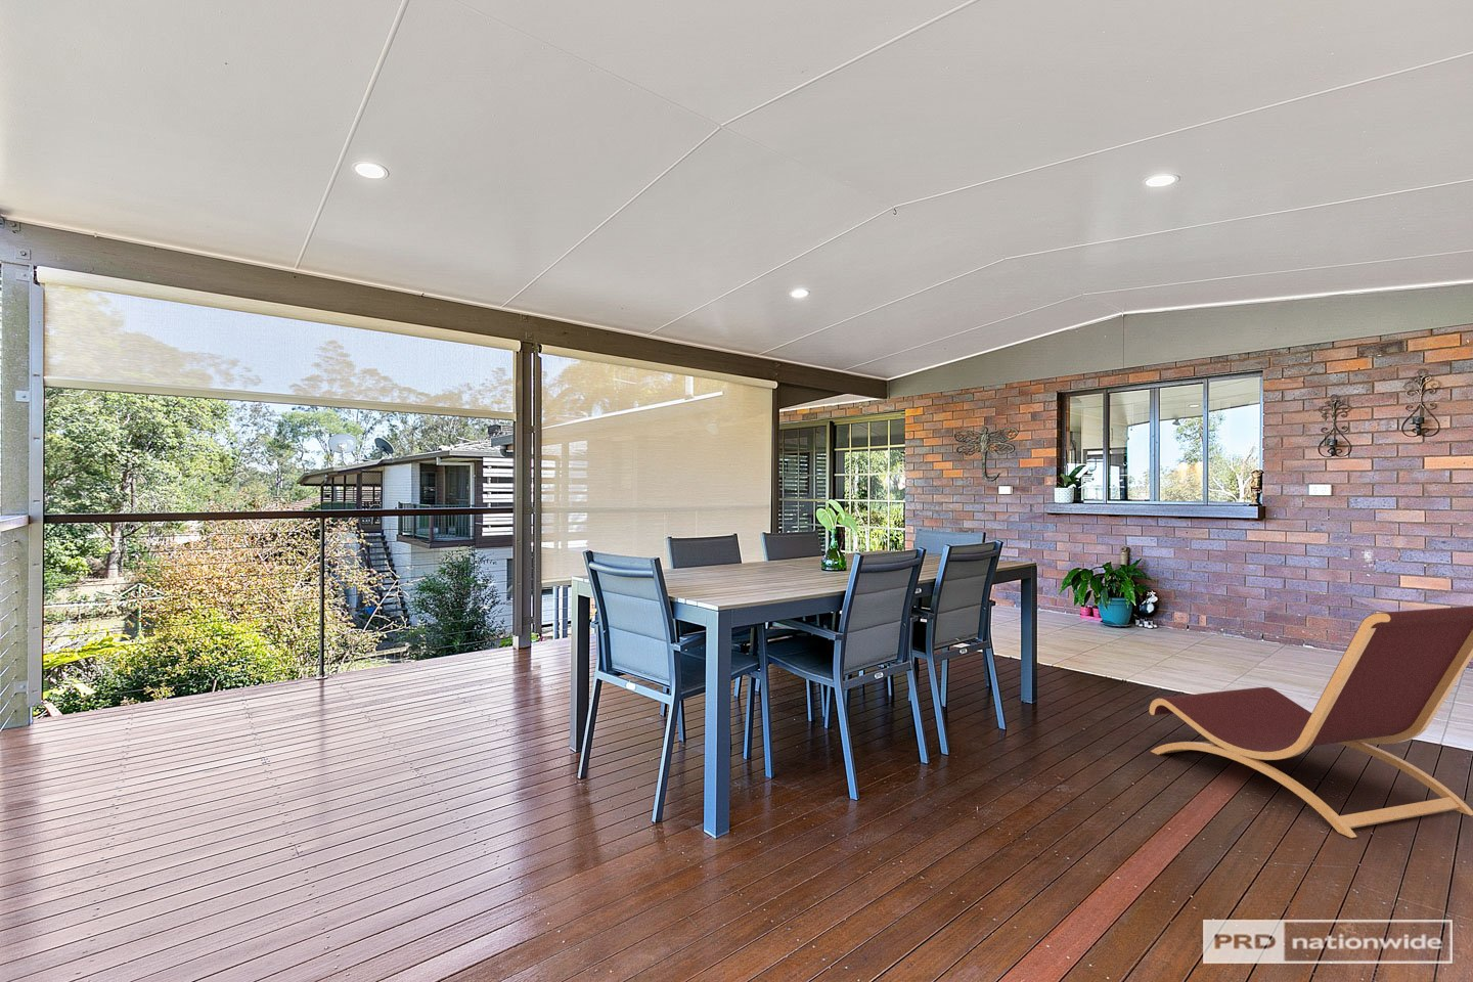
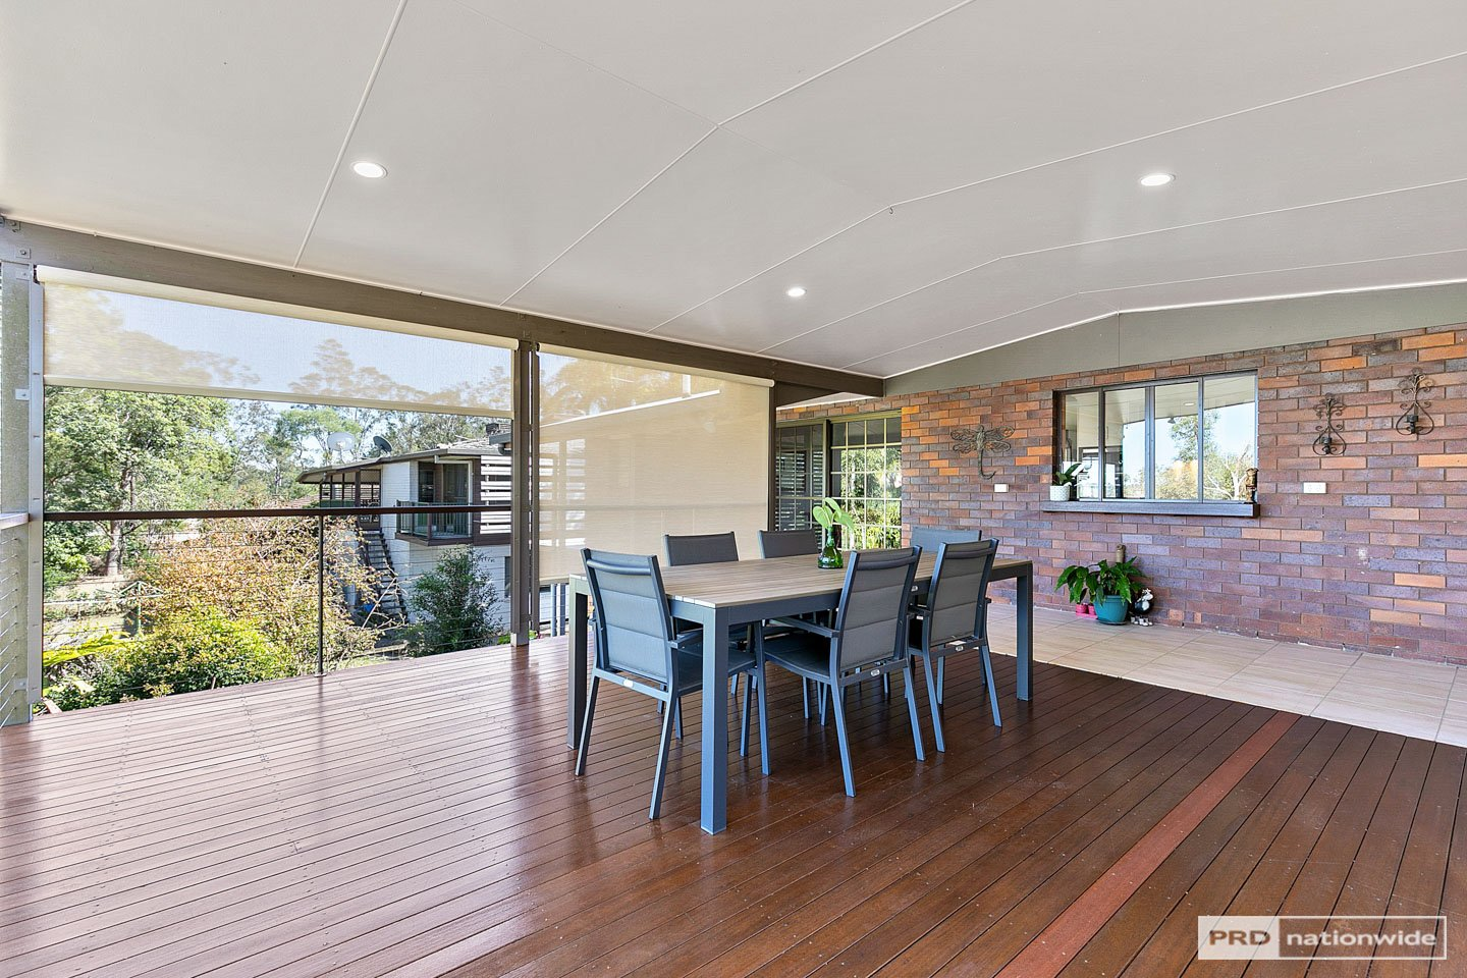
- deck chair (1322, 695)
